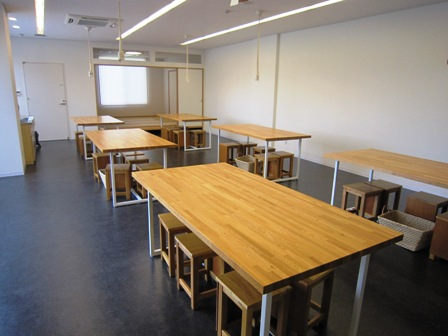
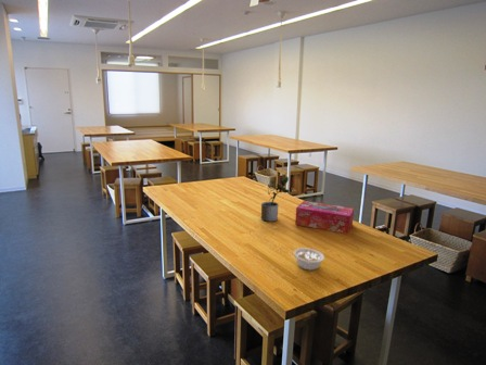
+ tissue box (324, 216)
+ potted plant (273, 199)
+ legume (308, 259)
